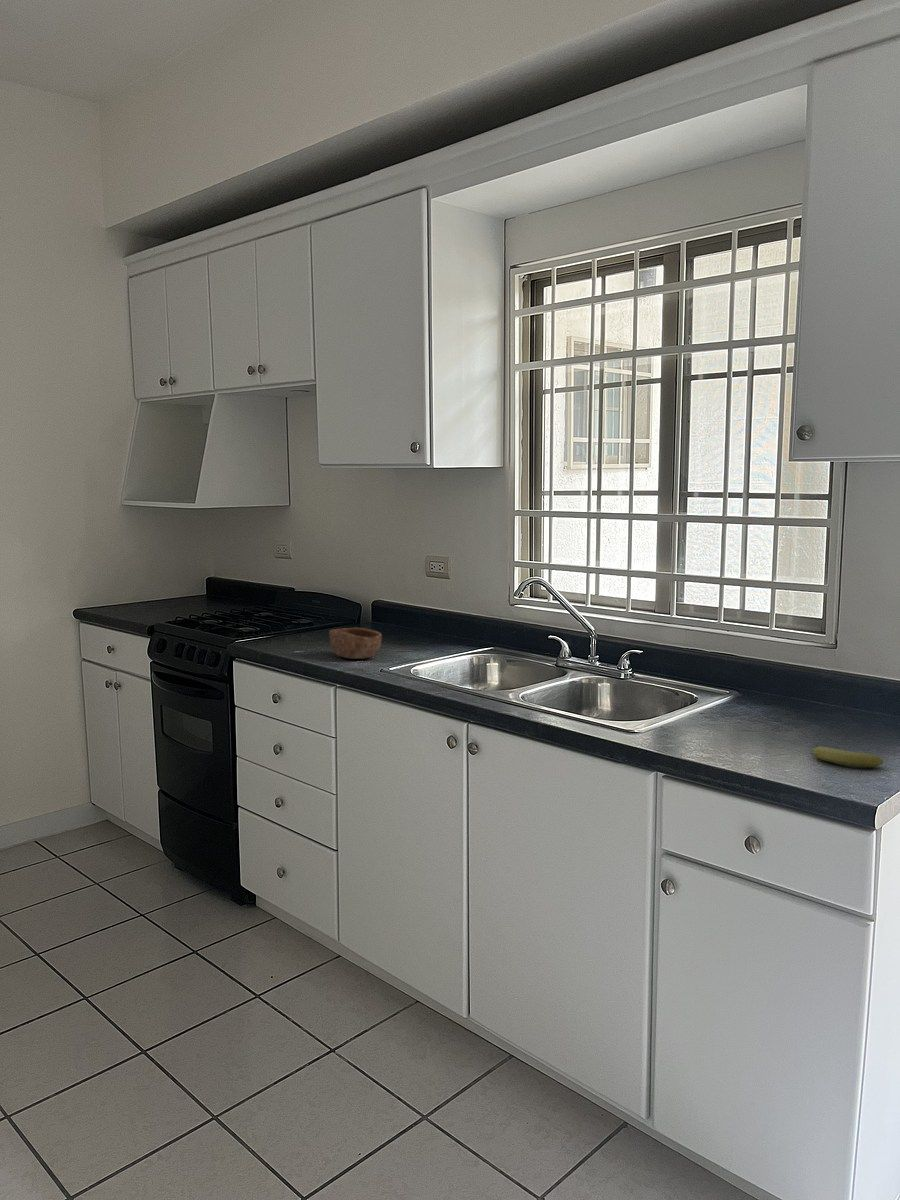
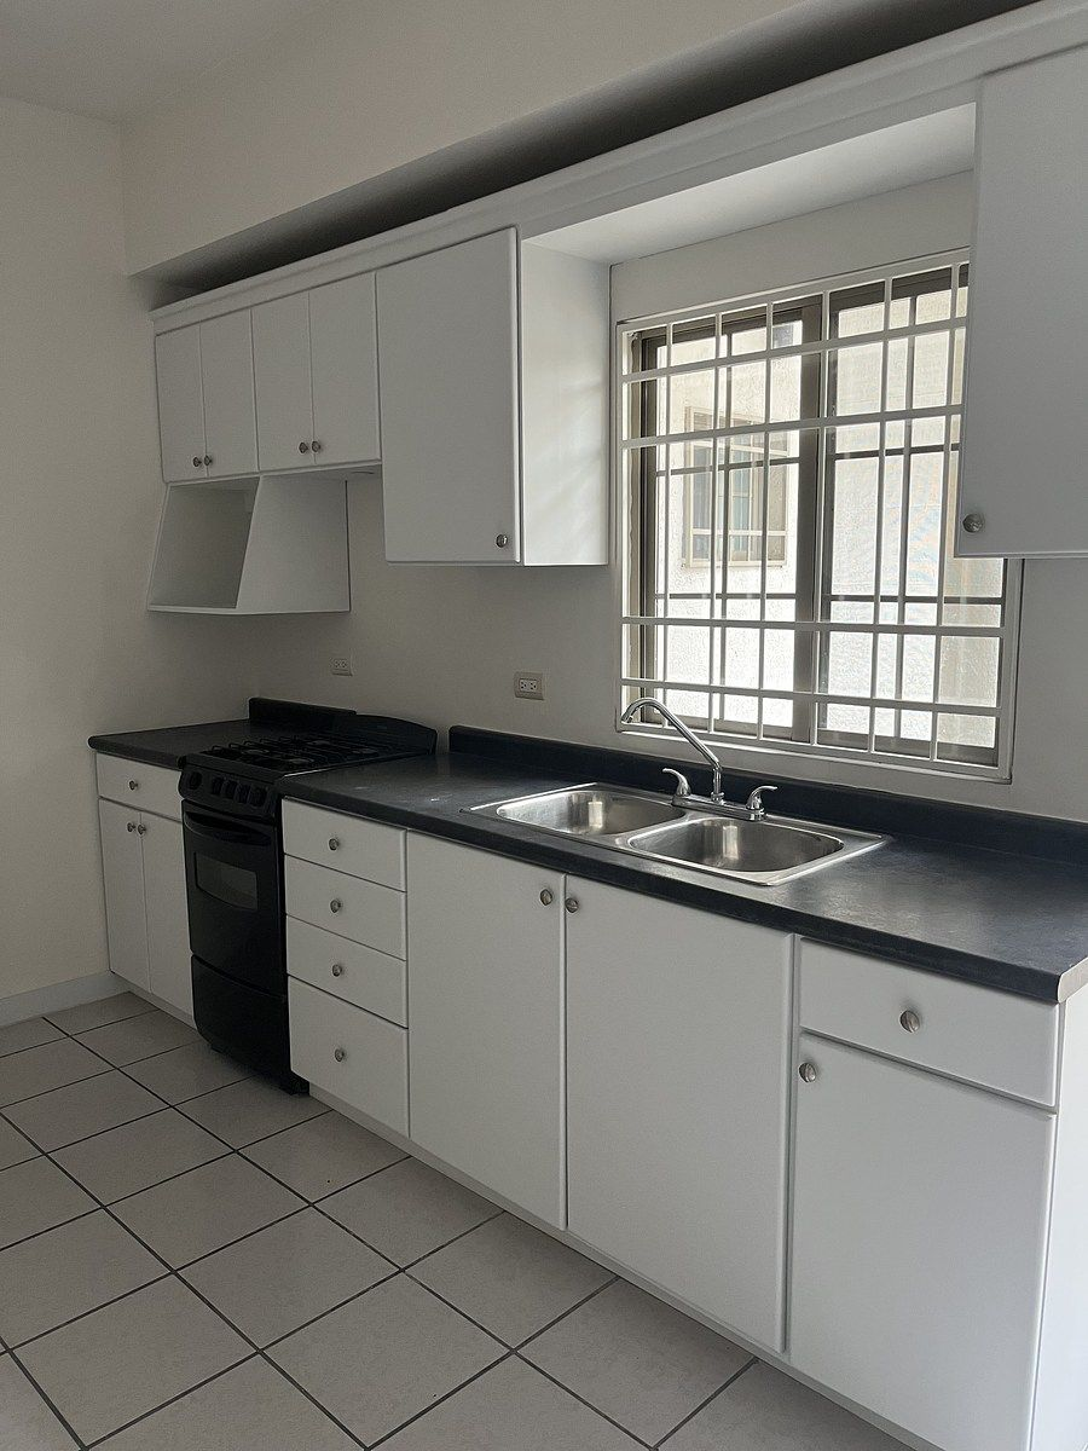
- bowl (355, 643)
- fruit (841, 754)
